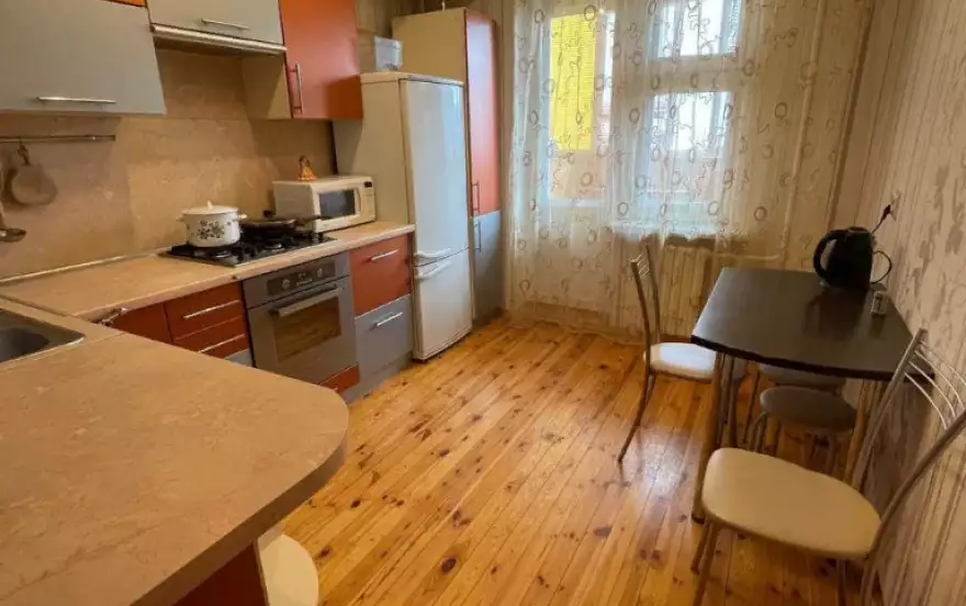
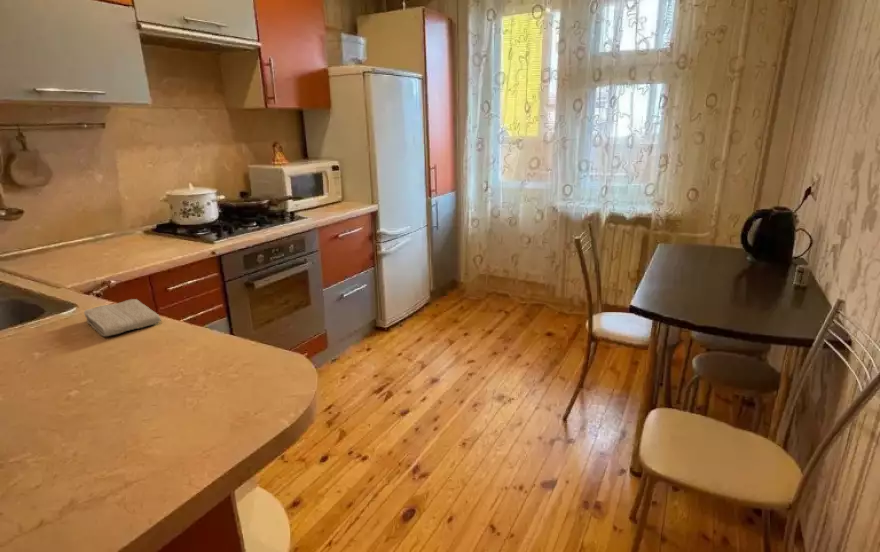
+ washcloth (121, 315)
